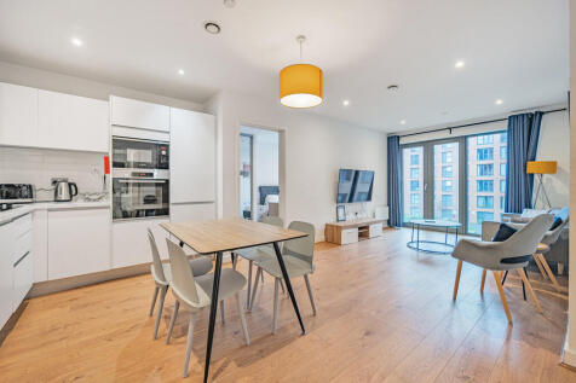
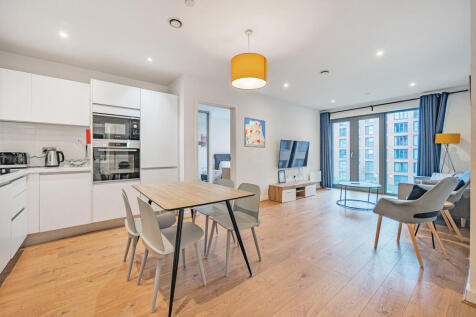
+ wall art (255, 133)
